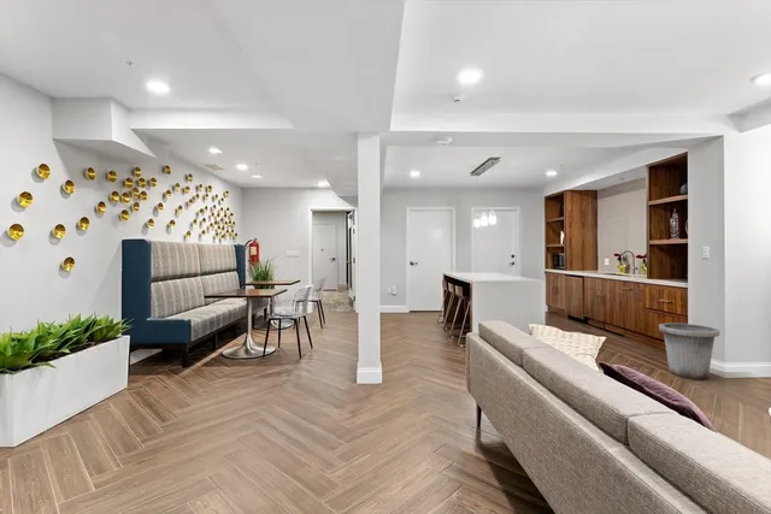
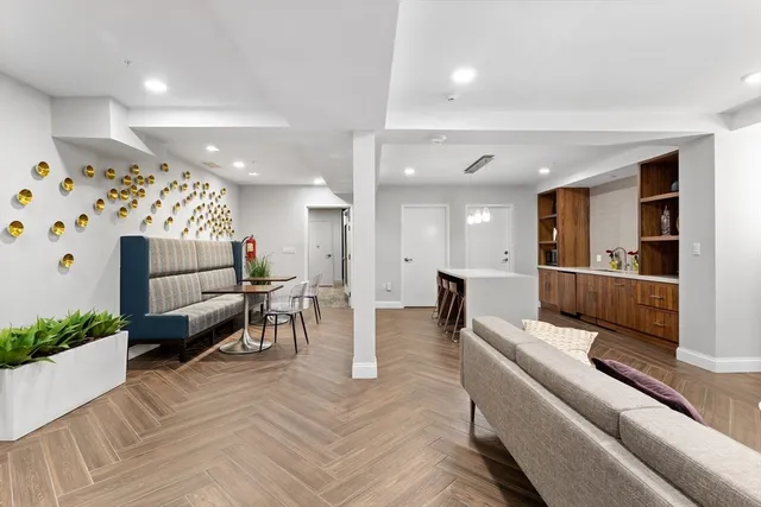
- trash can (688, 350)
